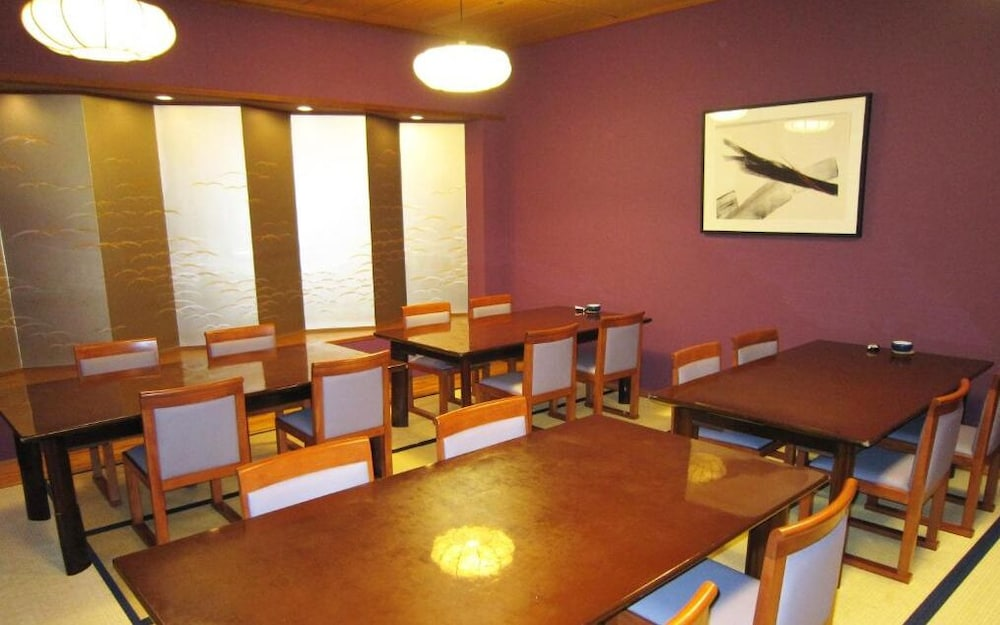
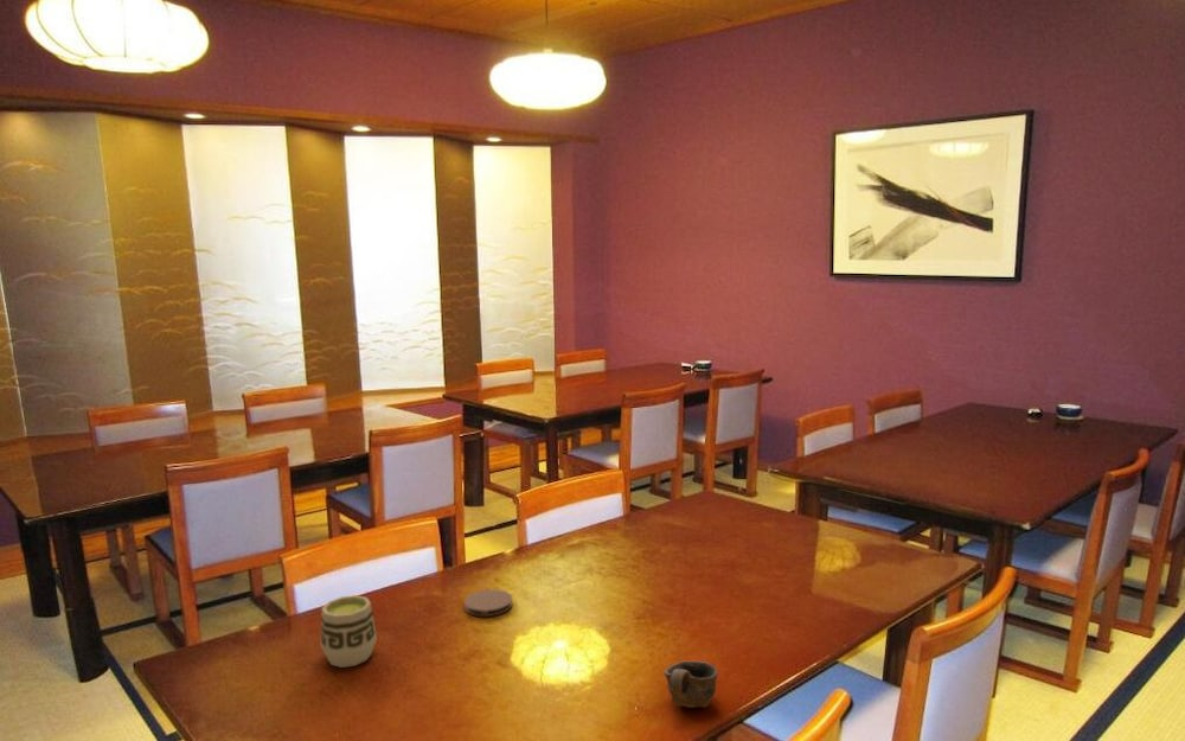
+ coaster (488, 602)
+ cup (687, 681)
+ cup (347, 631)
